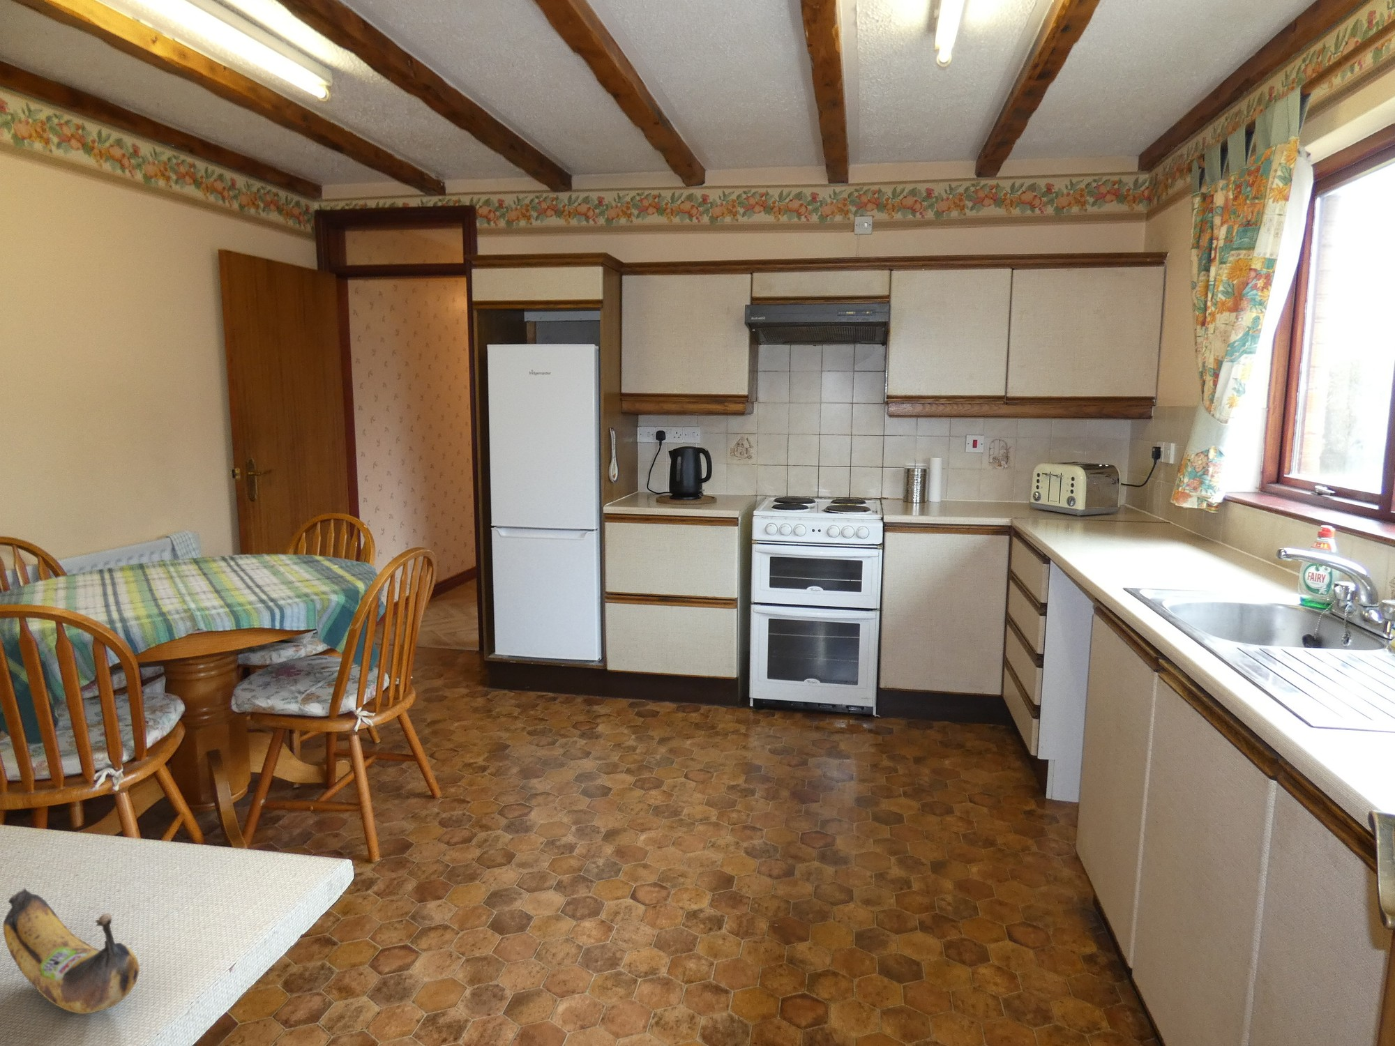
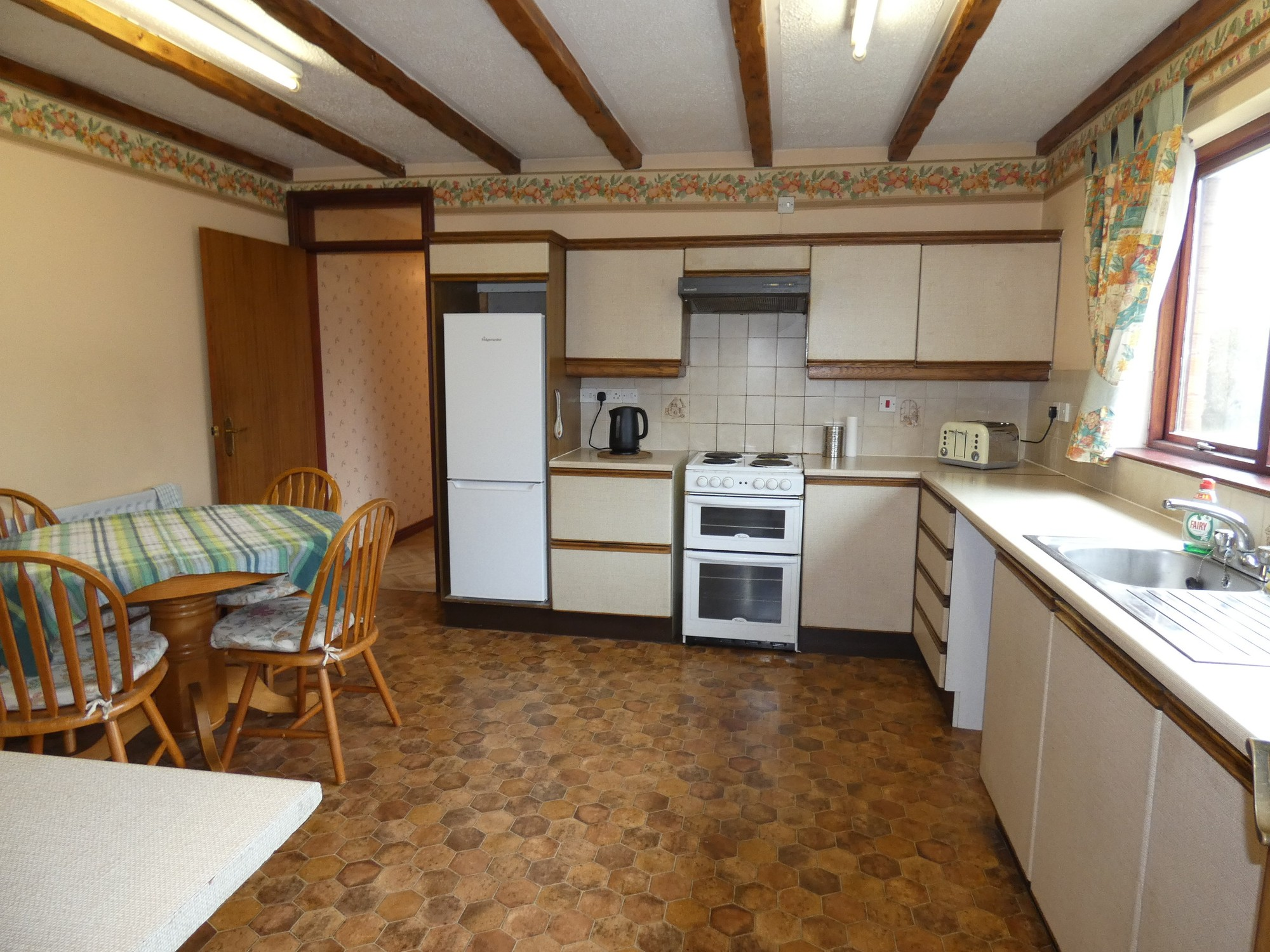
- banana (68, 933)
